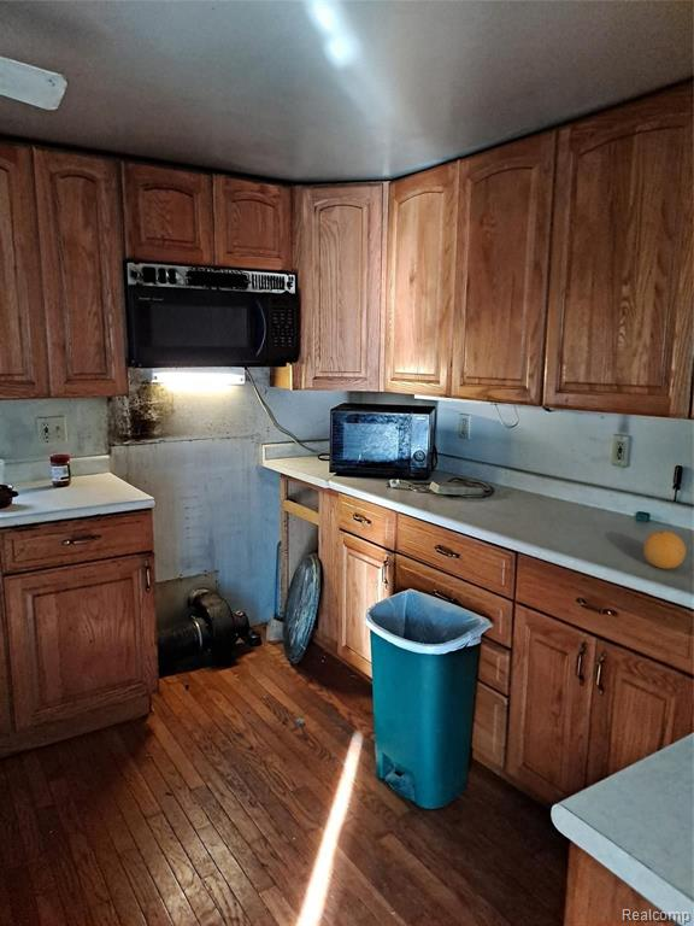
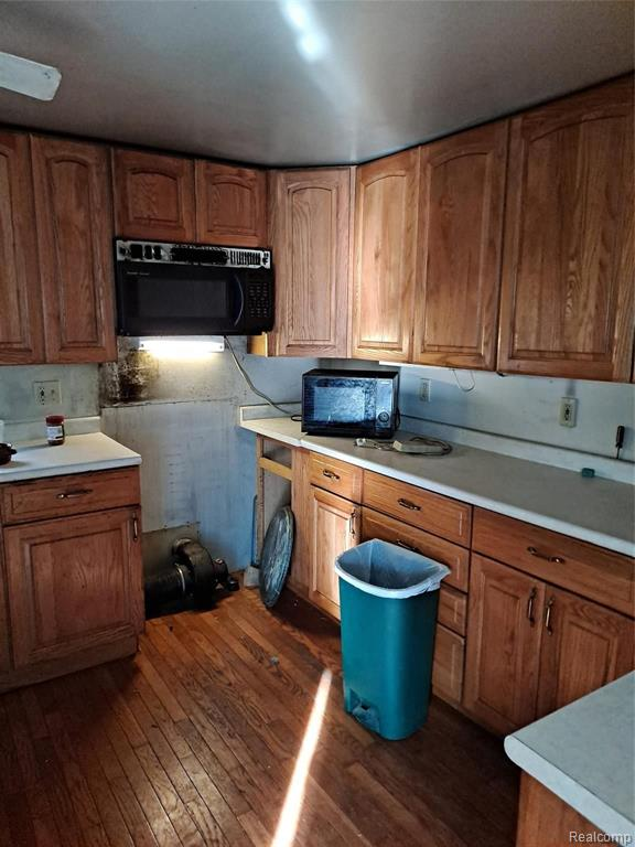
- fruit (664, 549)
